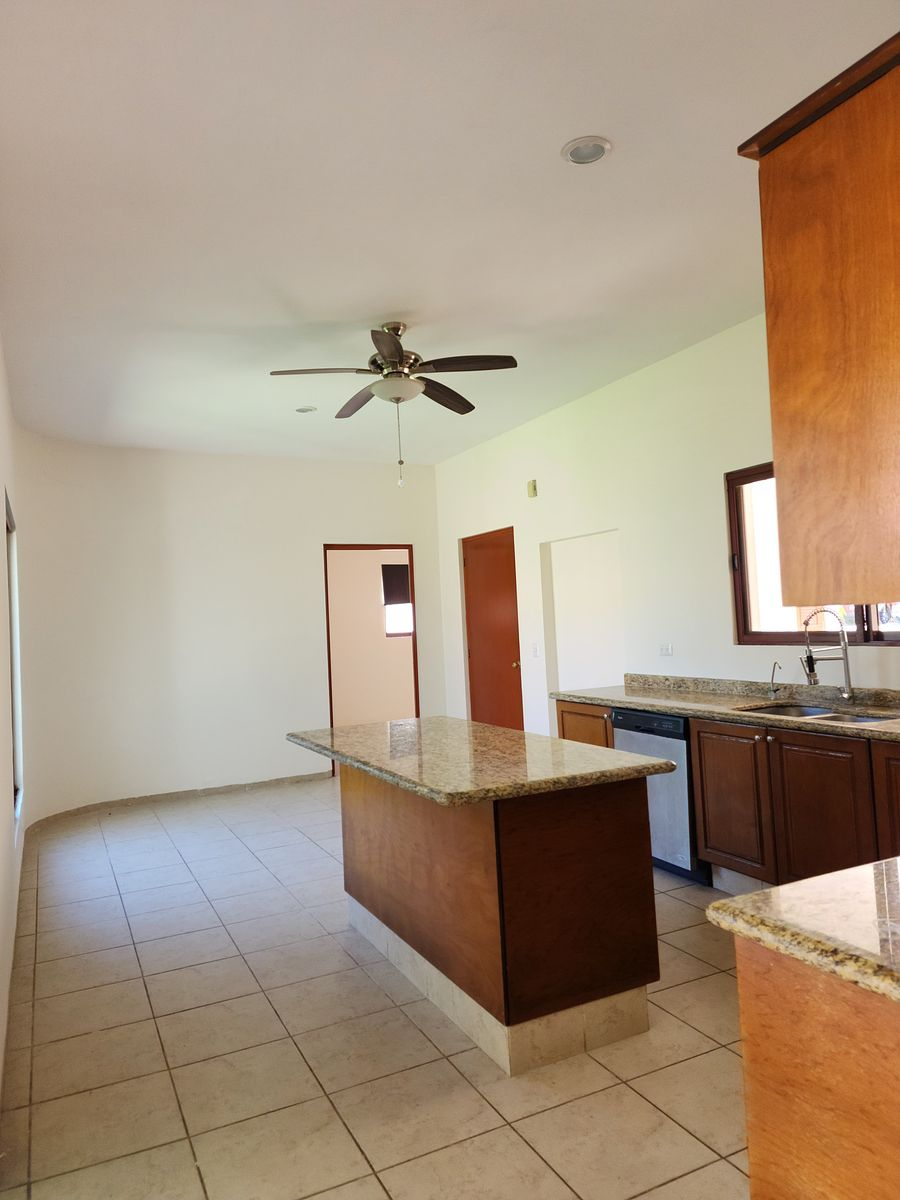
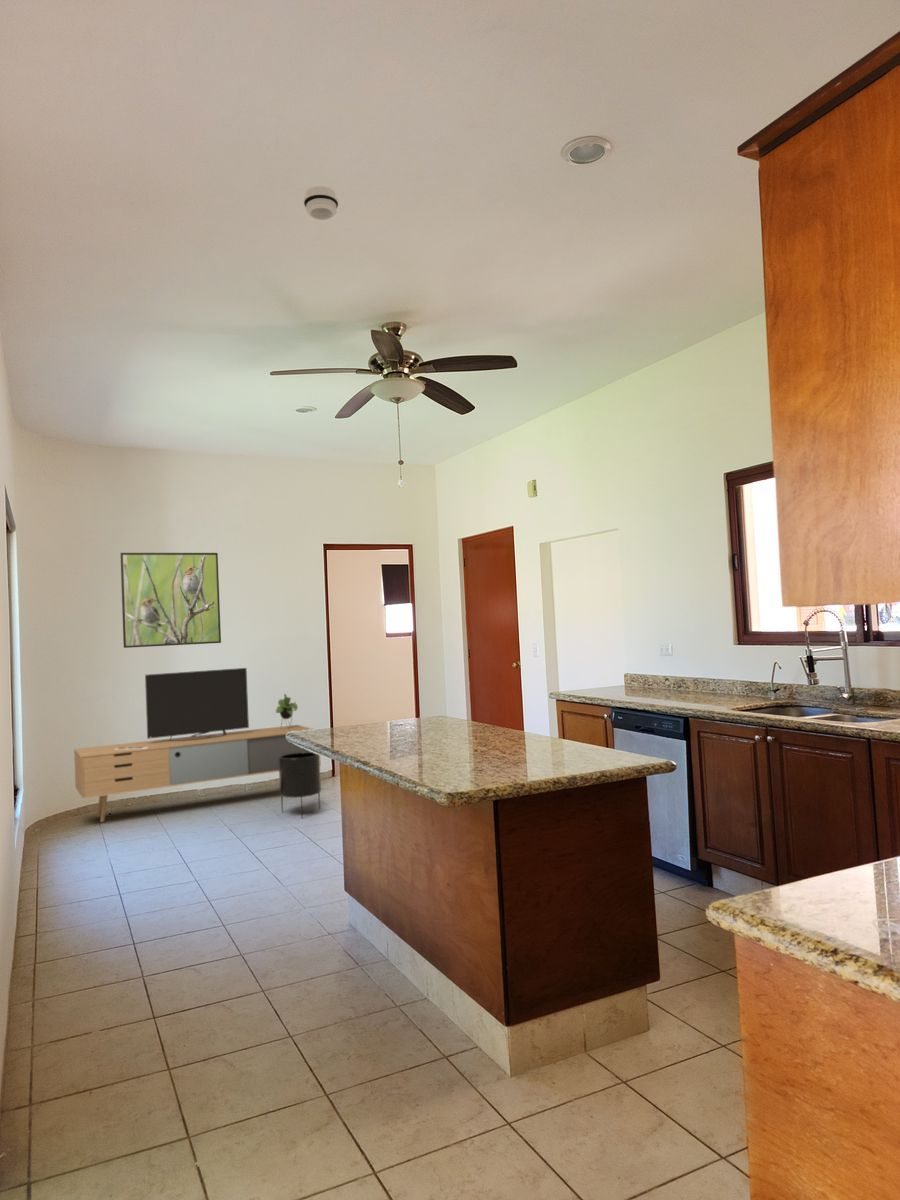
+ planter (300, 784)
+ smoke detector (321, 203)
+ media console (200, 737)
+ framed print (171, 598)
